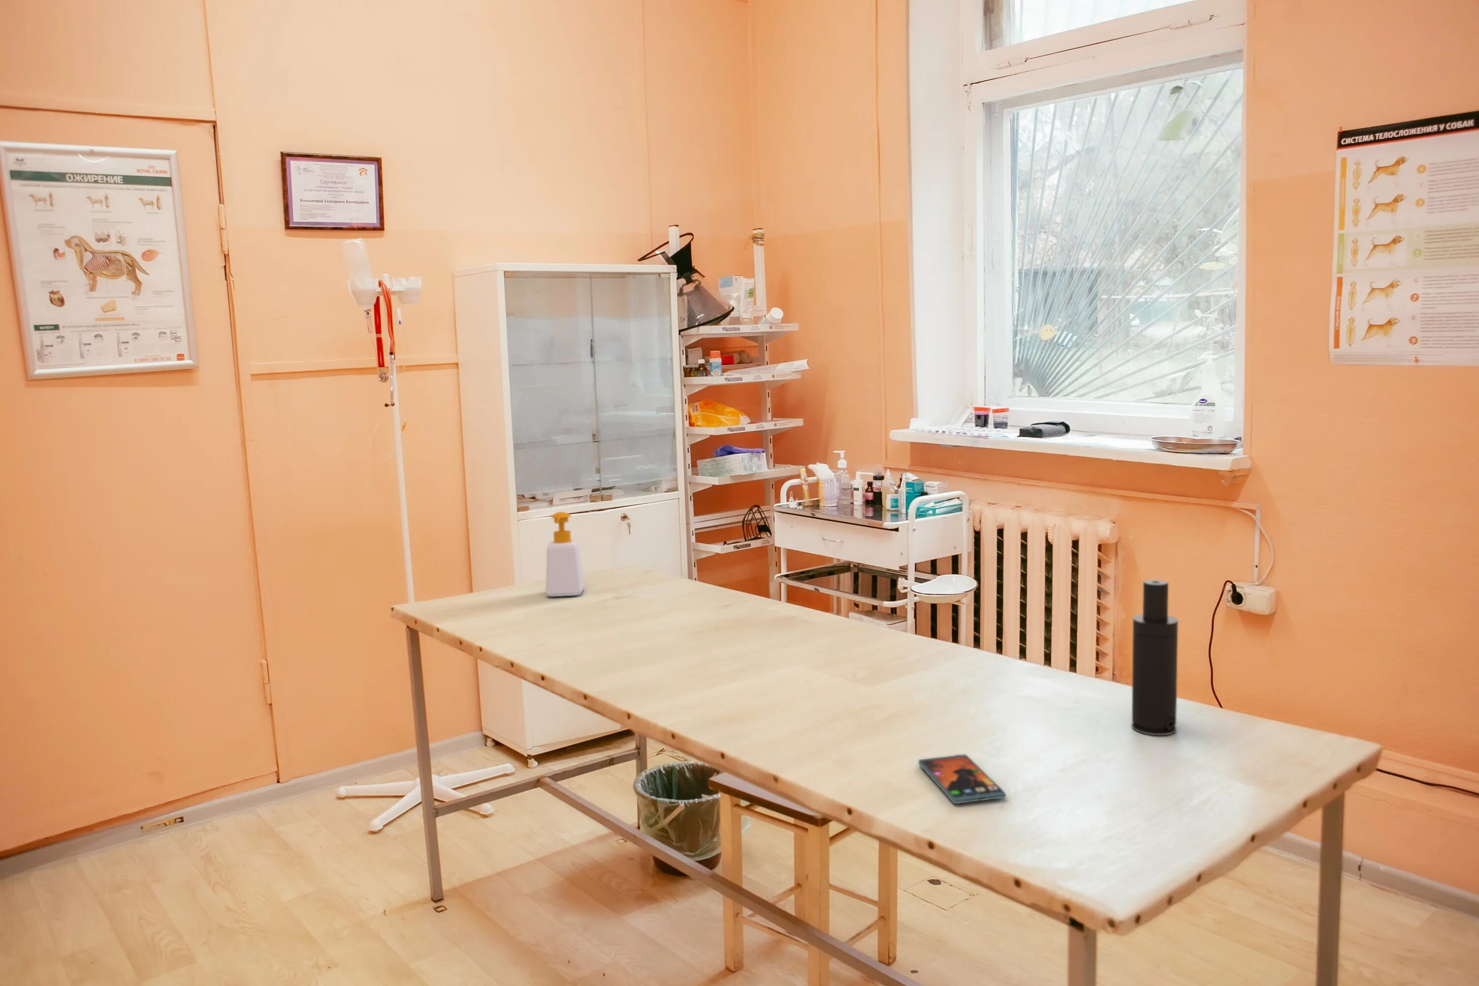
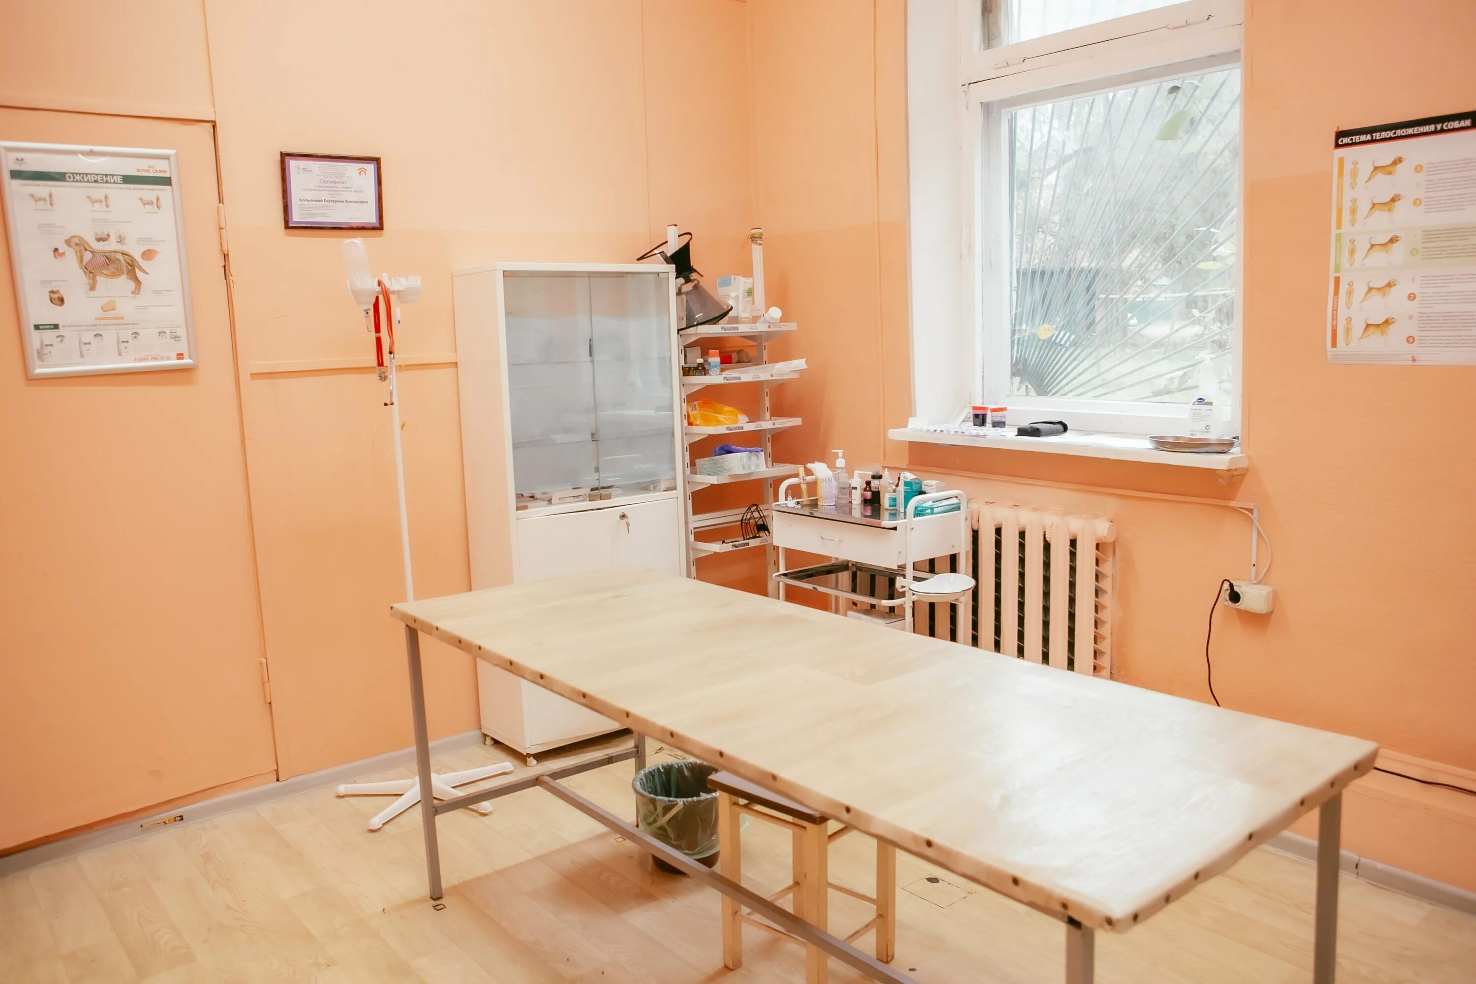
- atomizer (1154, 656)
- smartphone (961, 777)
- soap bottle (562, 555)
